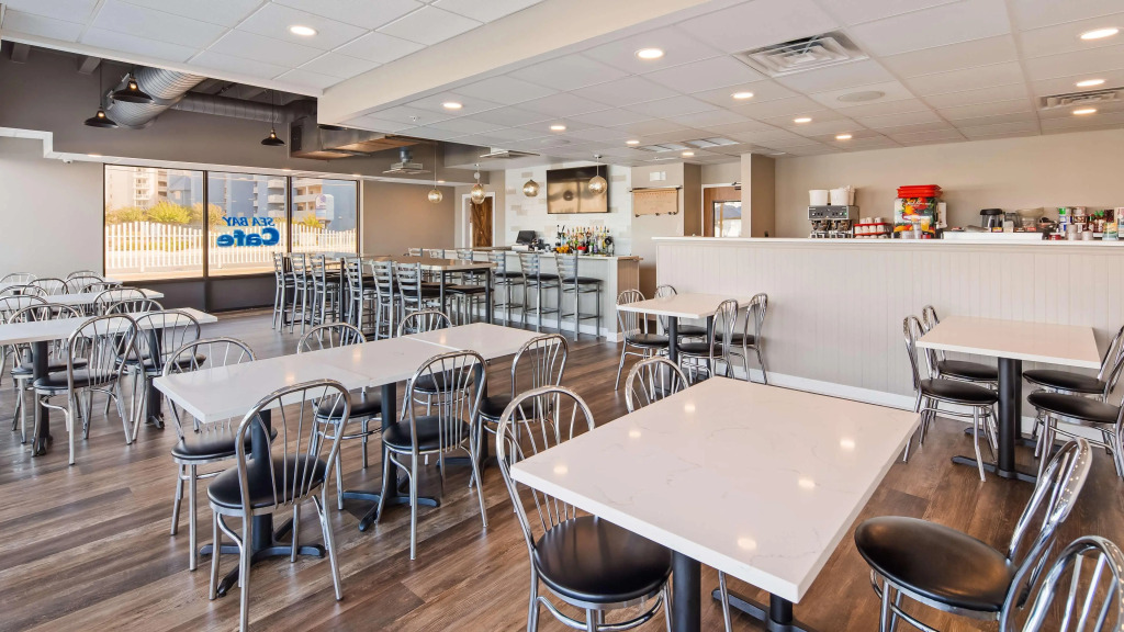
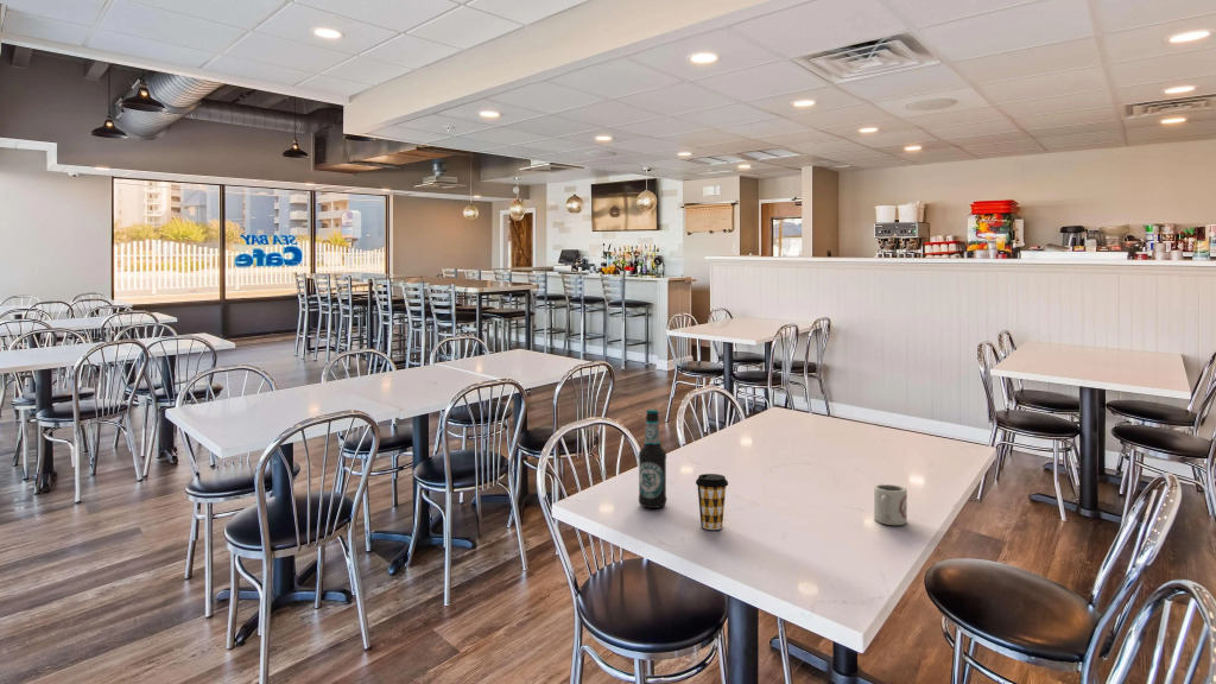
+ cup (888, 505)
+ coffee cup (711, 501)
+ bottle (652, 457)
